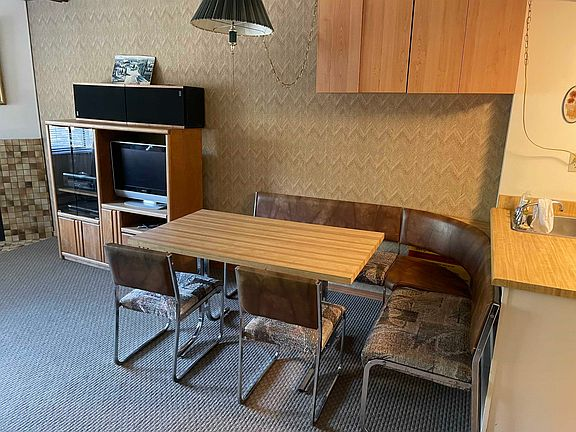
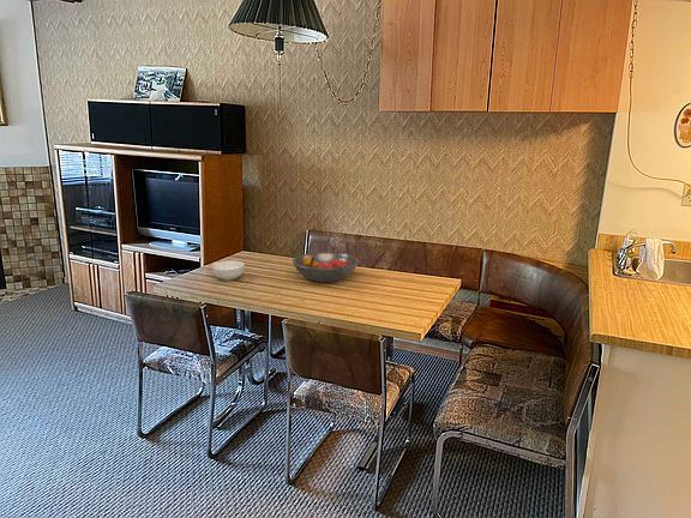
+ cereal bowl (228, 271)
+ fruit bowl (325, 266)
